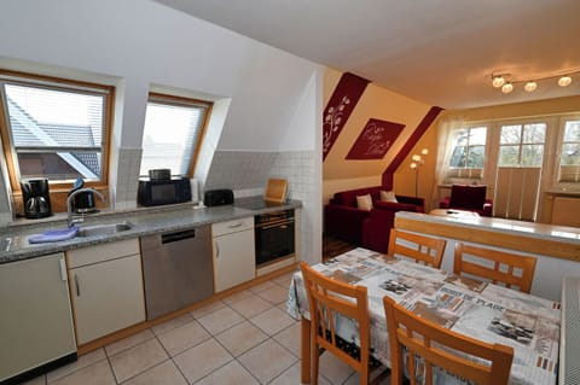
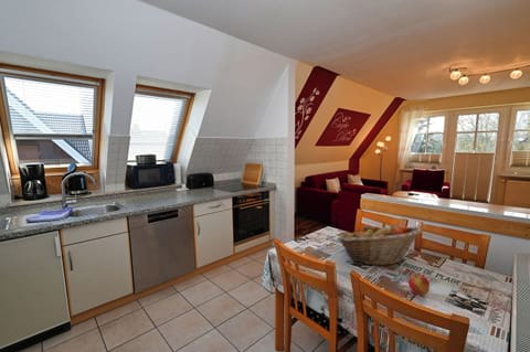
+ fruit basket (378, 239)
+ apple (418, 282)
